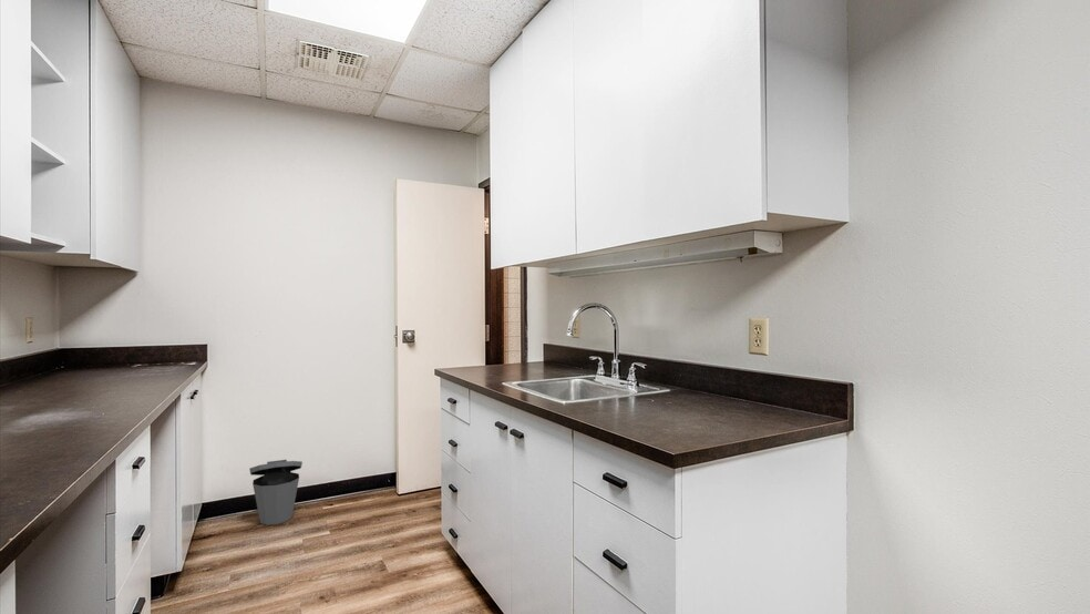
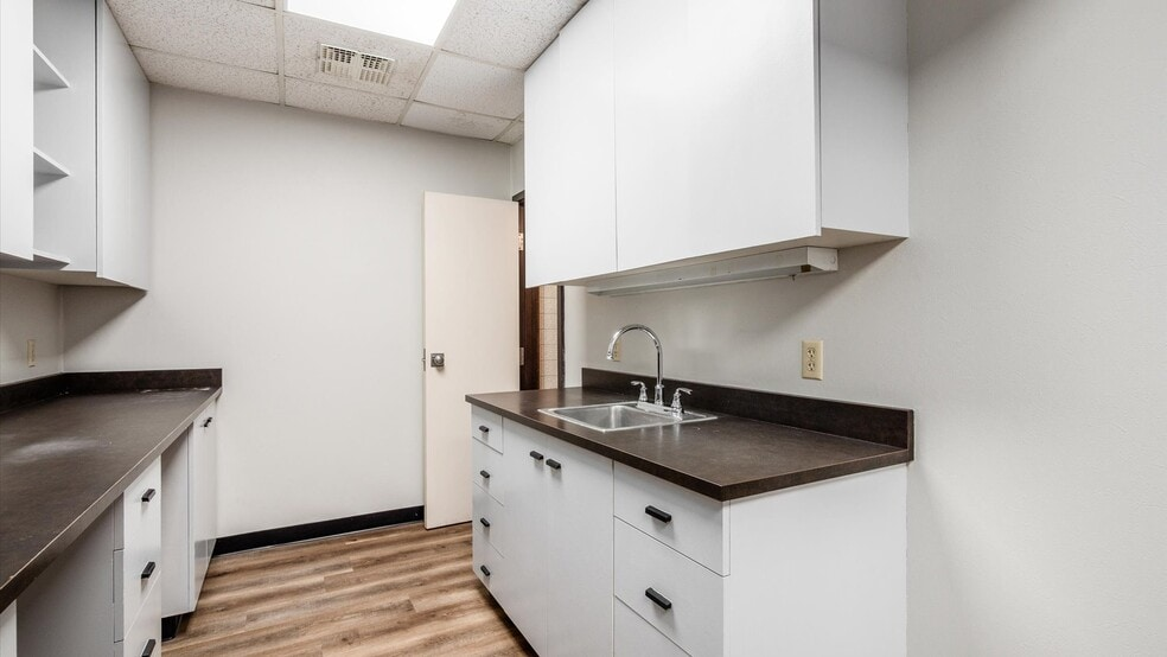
- trash can (276, 487)
